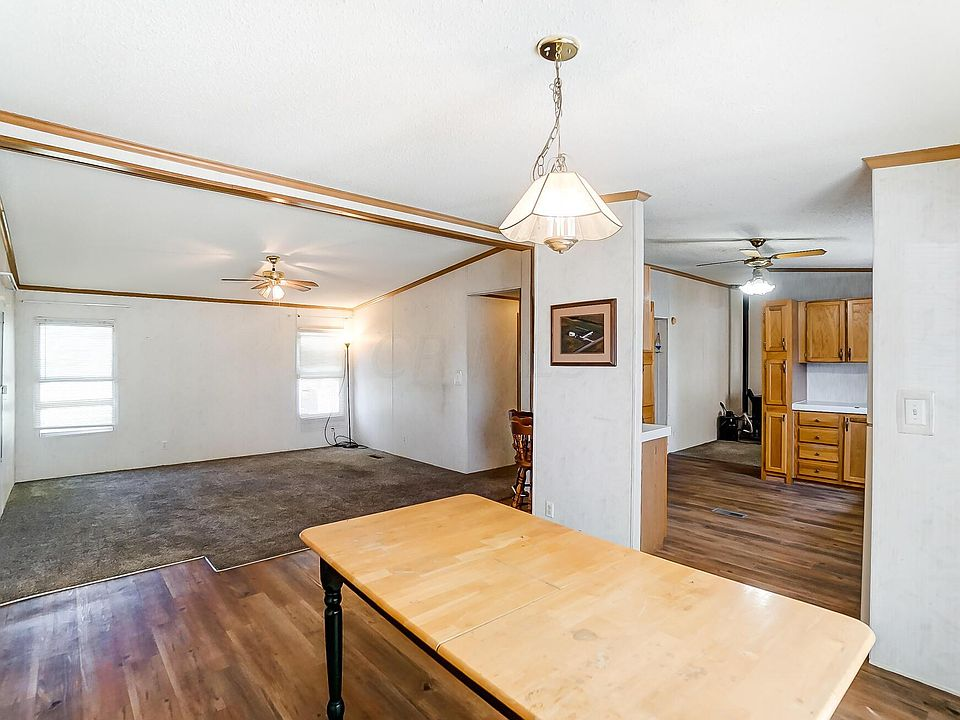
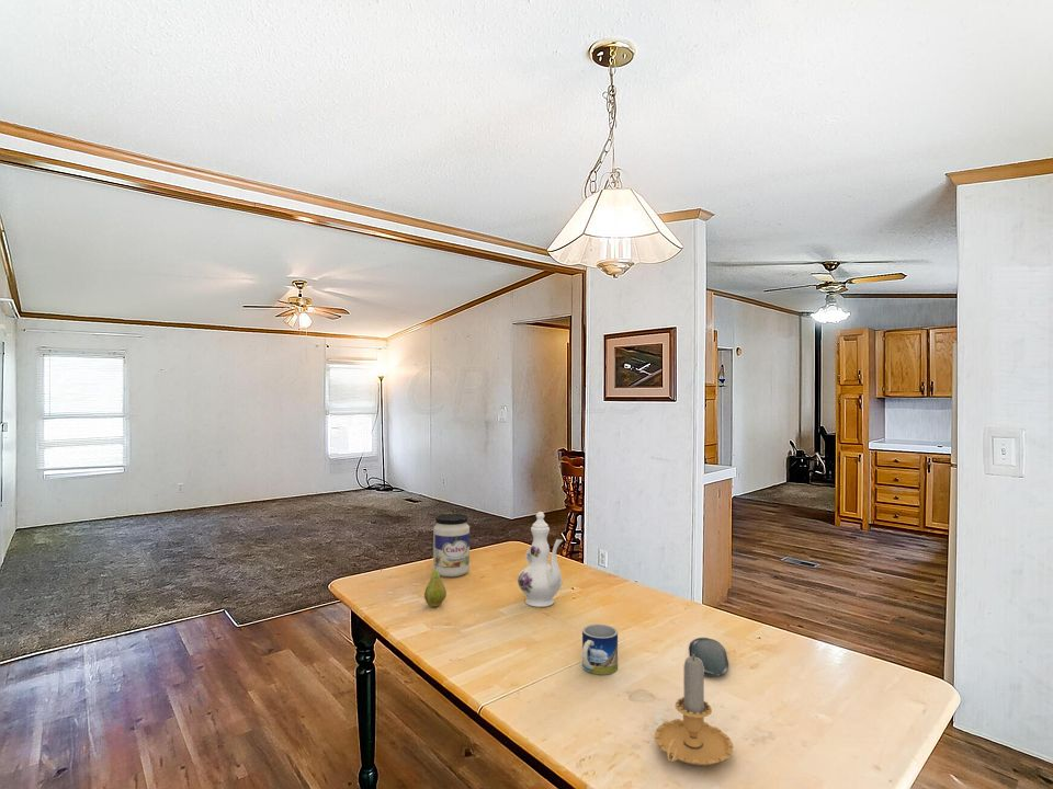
+ mug (596, 651)
+ candle (689, 706)
+ jar (451, 545)
+ chinaware (543, 558)
+ fruit (434, 585)
+ oval tray (707, 655)
